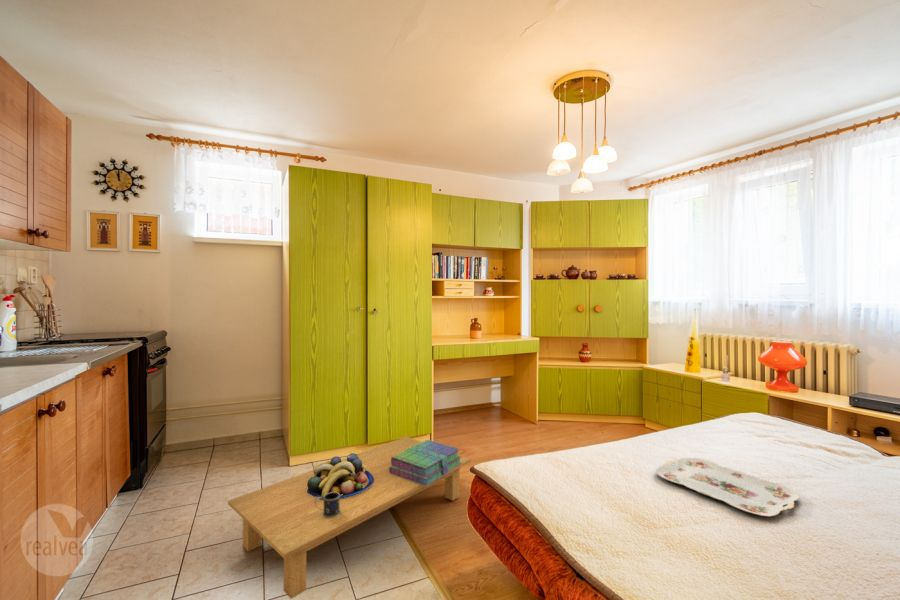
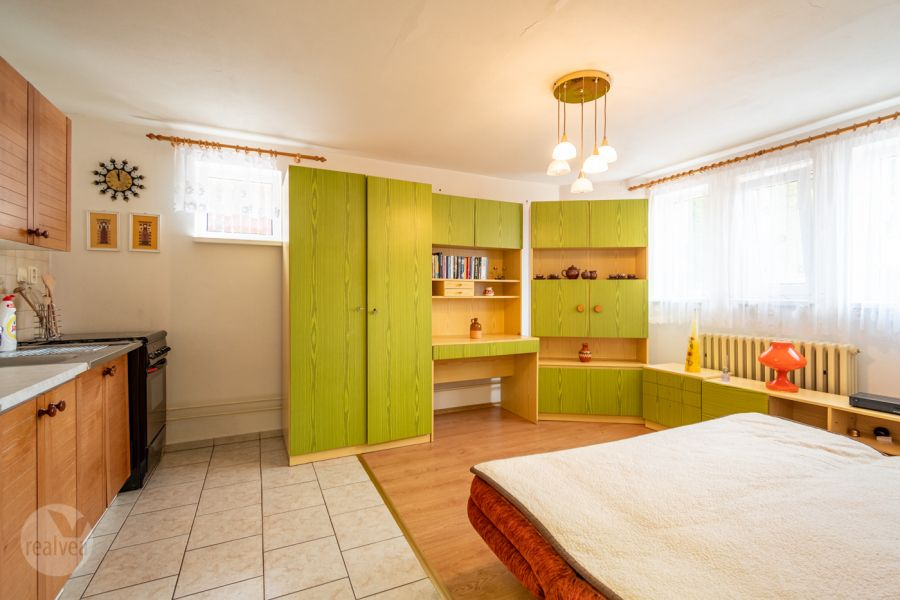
- stack of books (426, 459)
- fruit bowl (341, 471)
- coffee table (363, 498)
- serving tray (722, 483)
- mug (327, 503)
